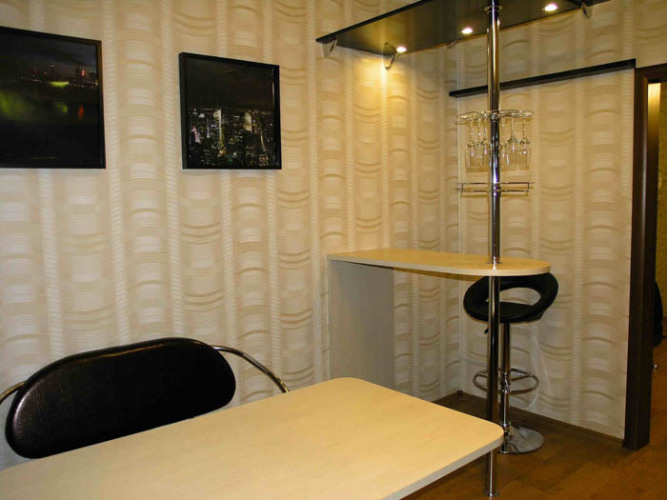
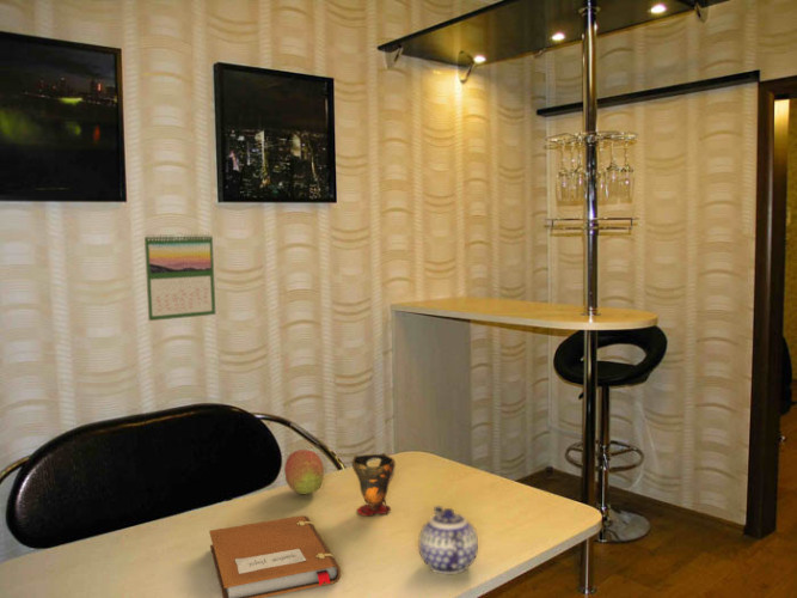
+ calendar (180, 275)
+ teapot (448, 537)
+ notebook (272, 556)
+ cup (374, 483)
+ fruit (304, 471)
